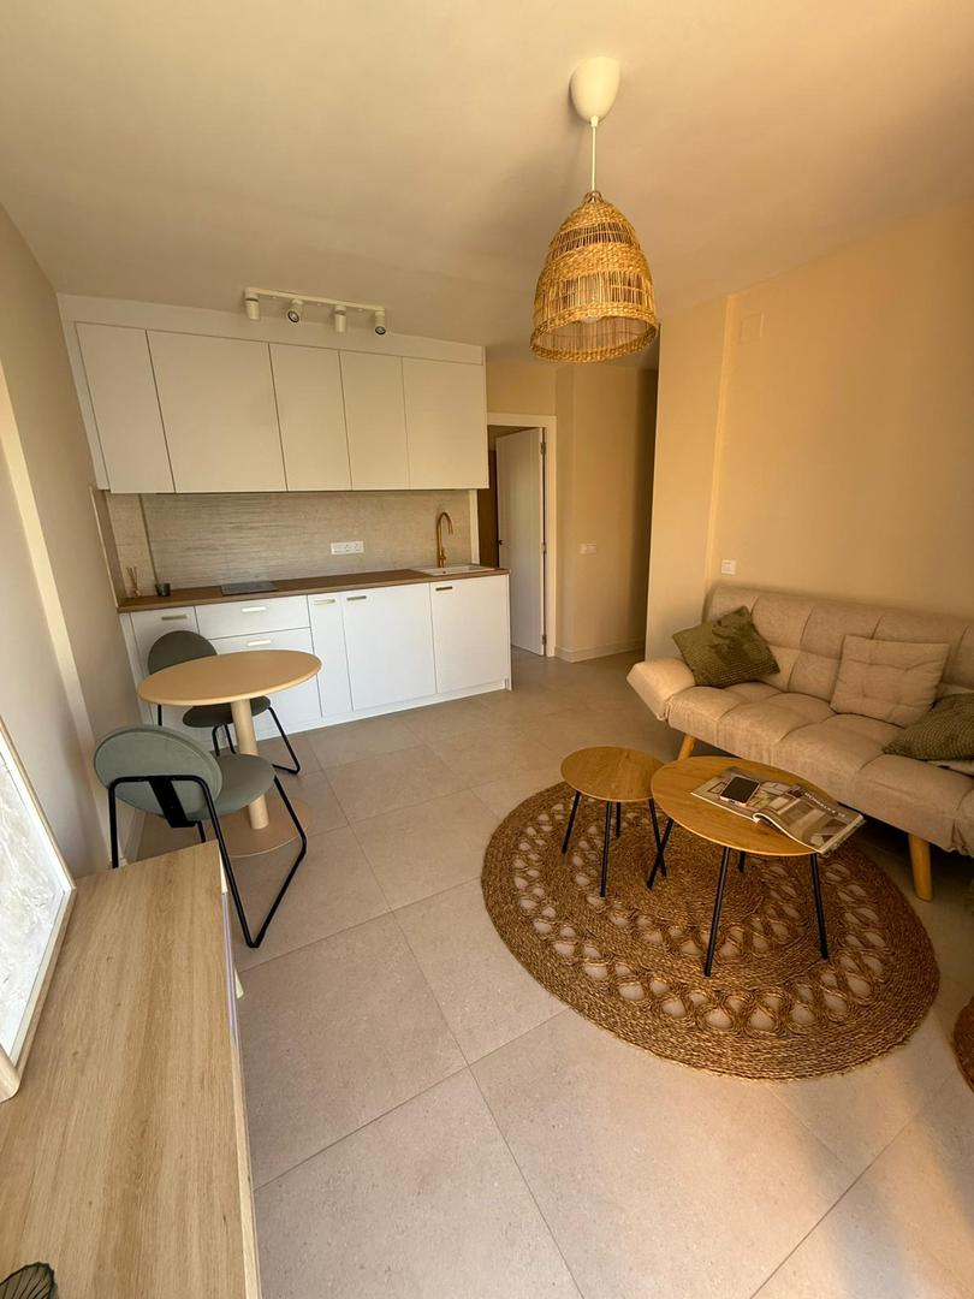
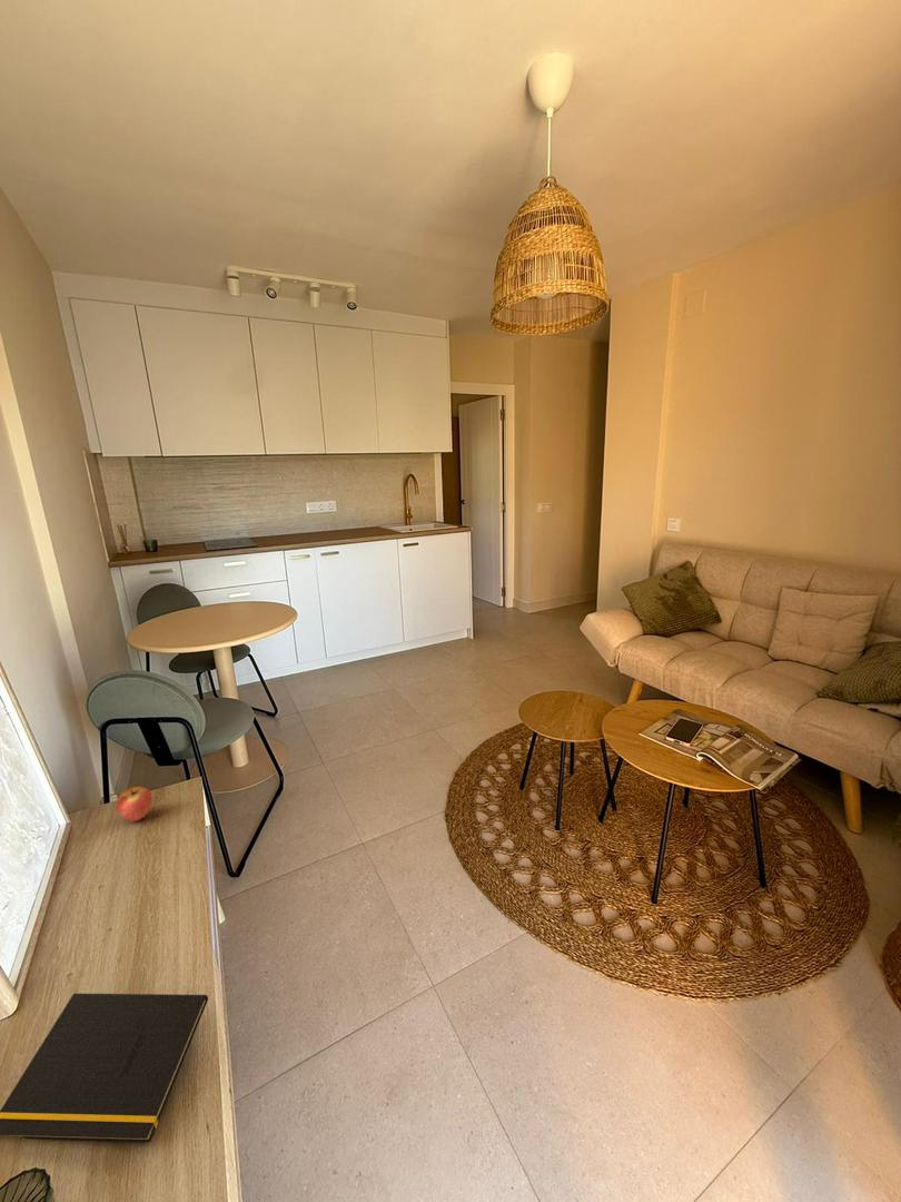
+ fruit (133, 801)
+ notepad (108, 1060)
